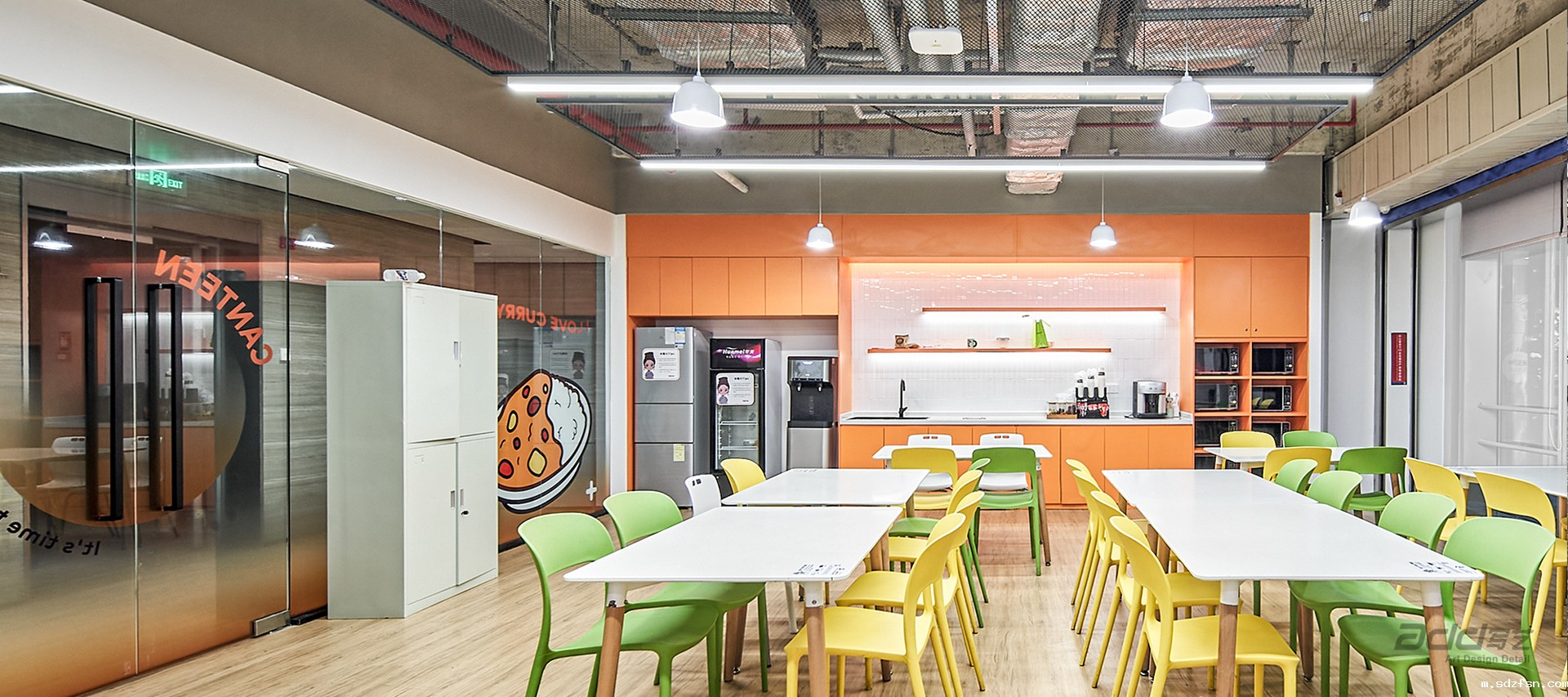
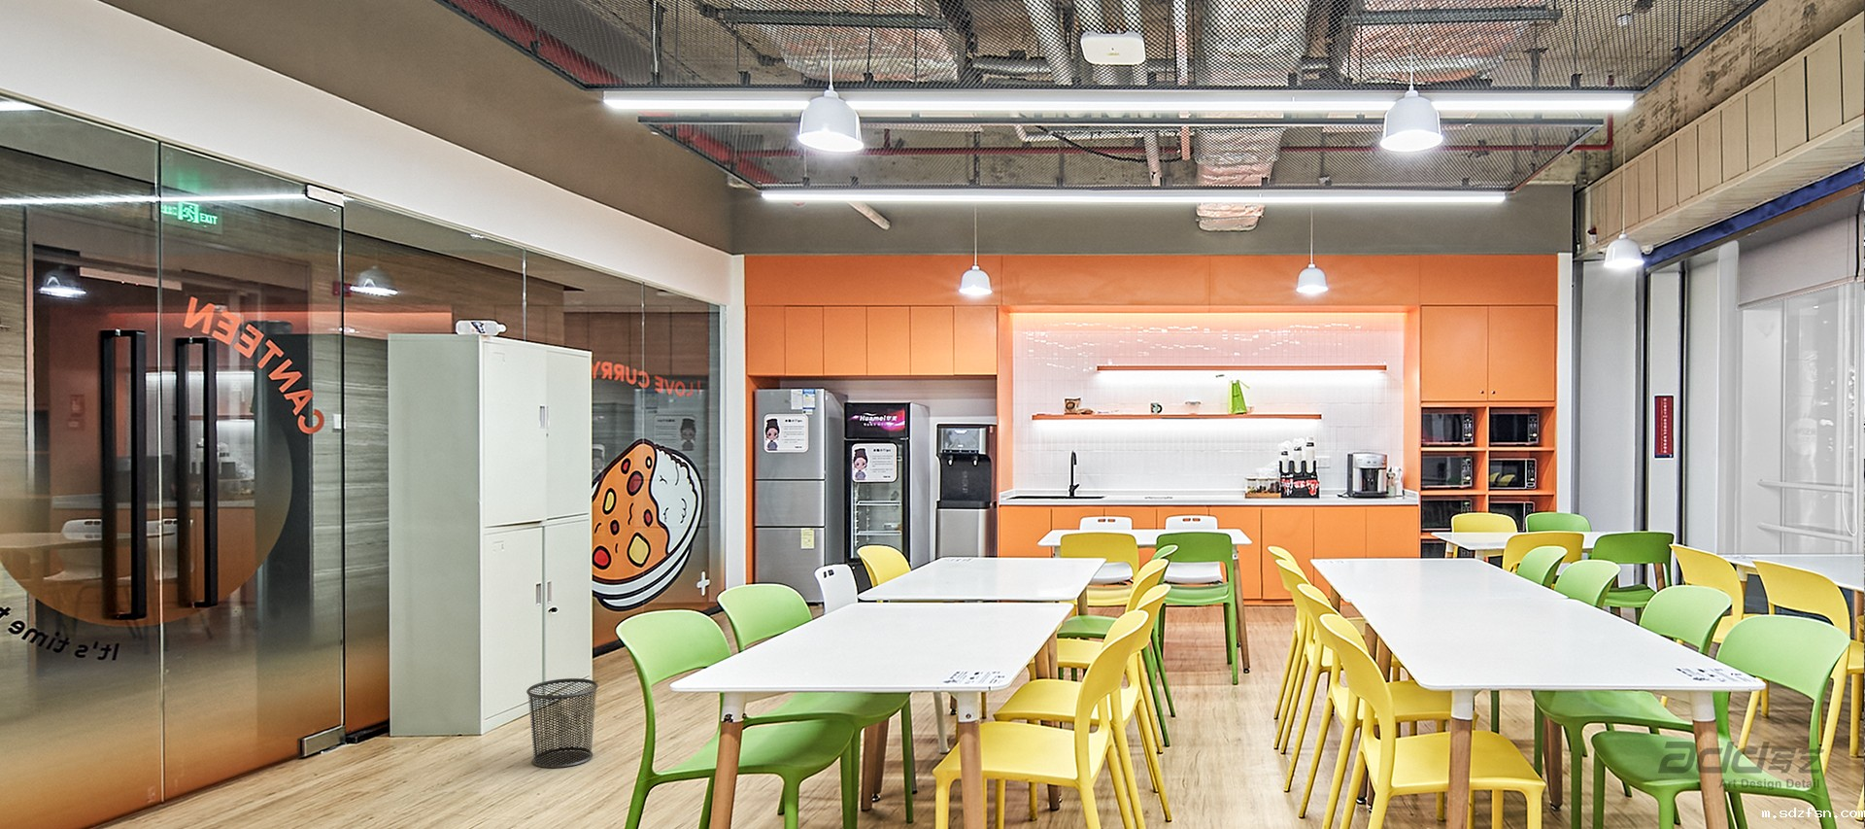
+ trash can (561, 722)
